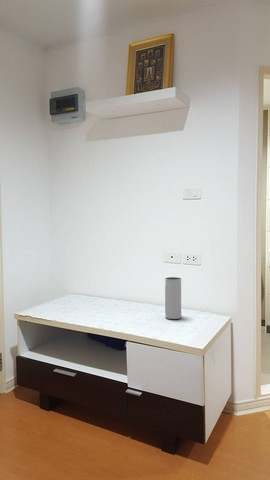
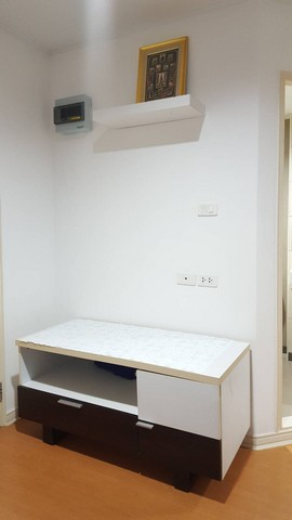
- speaker (173, 297)
